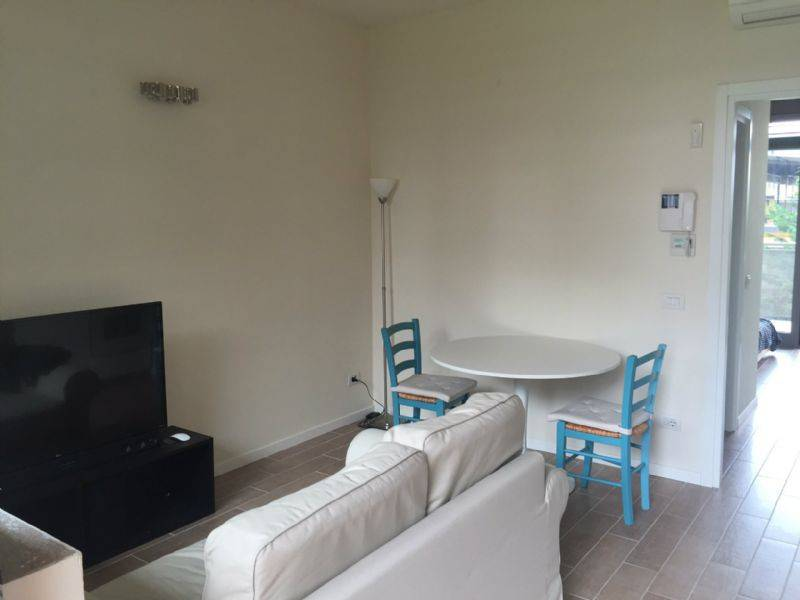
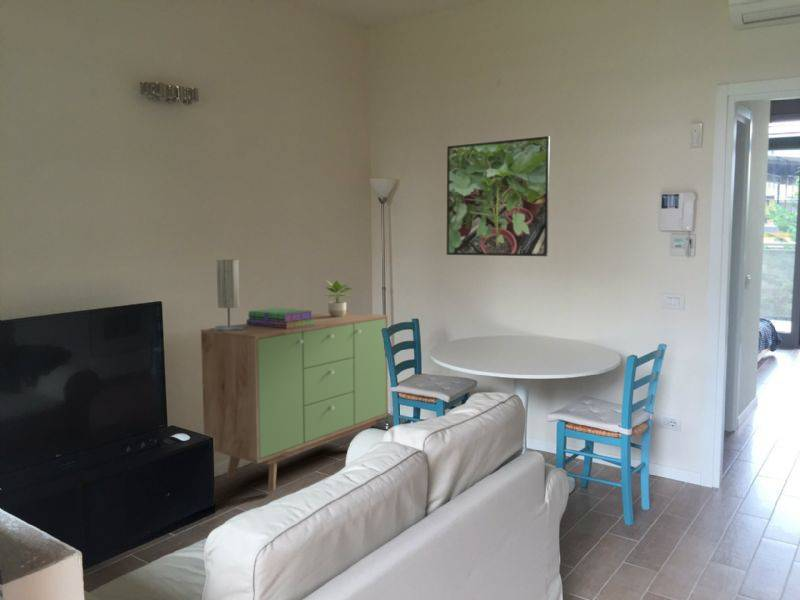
+ stack of books (280, 317)
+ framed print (495, 199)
+ sideboard (304, 392)
+ table lamp (228, 294)
+ potted plant (338, 298)
